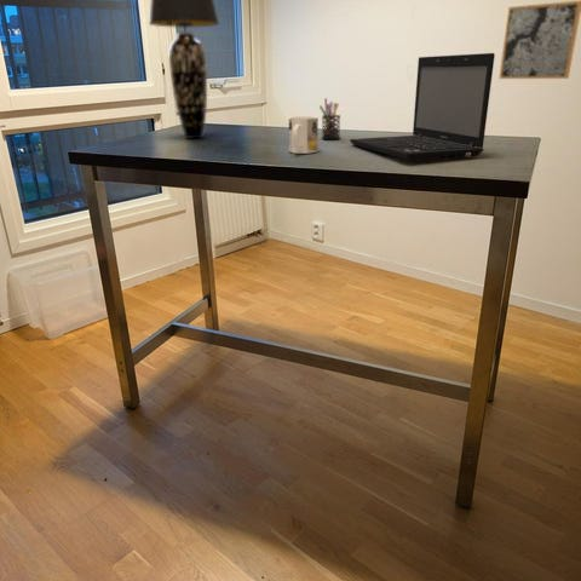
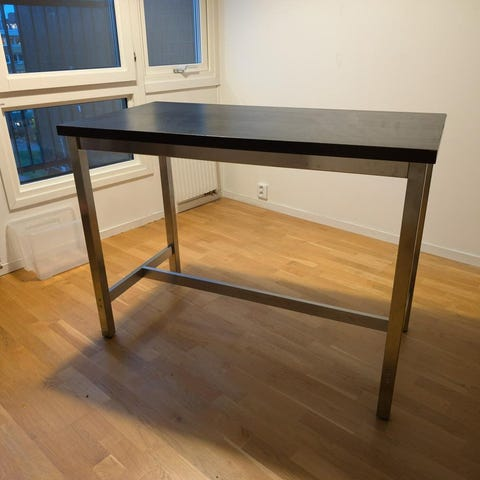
- pen holder (328, 119)
- table lamp (188, 59)
- laptop (415, 104)
- wall art (537, 42)
- mug (300, 134)
